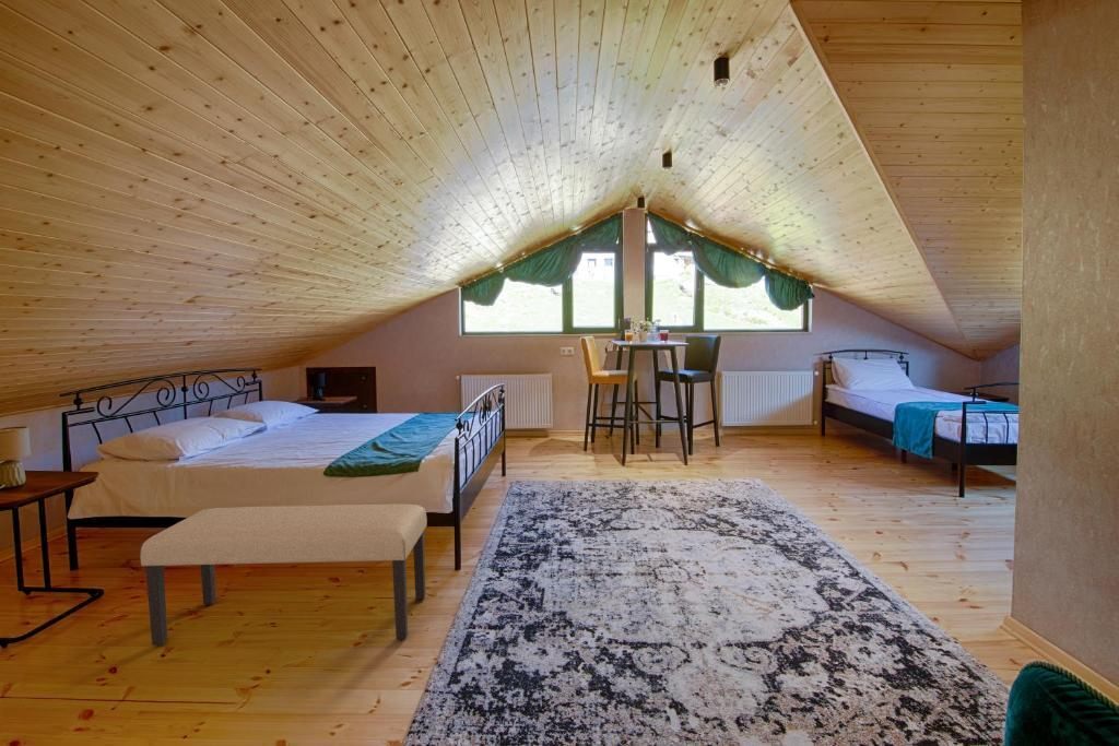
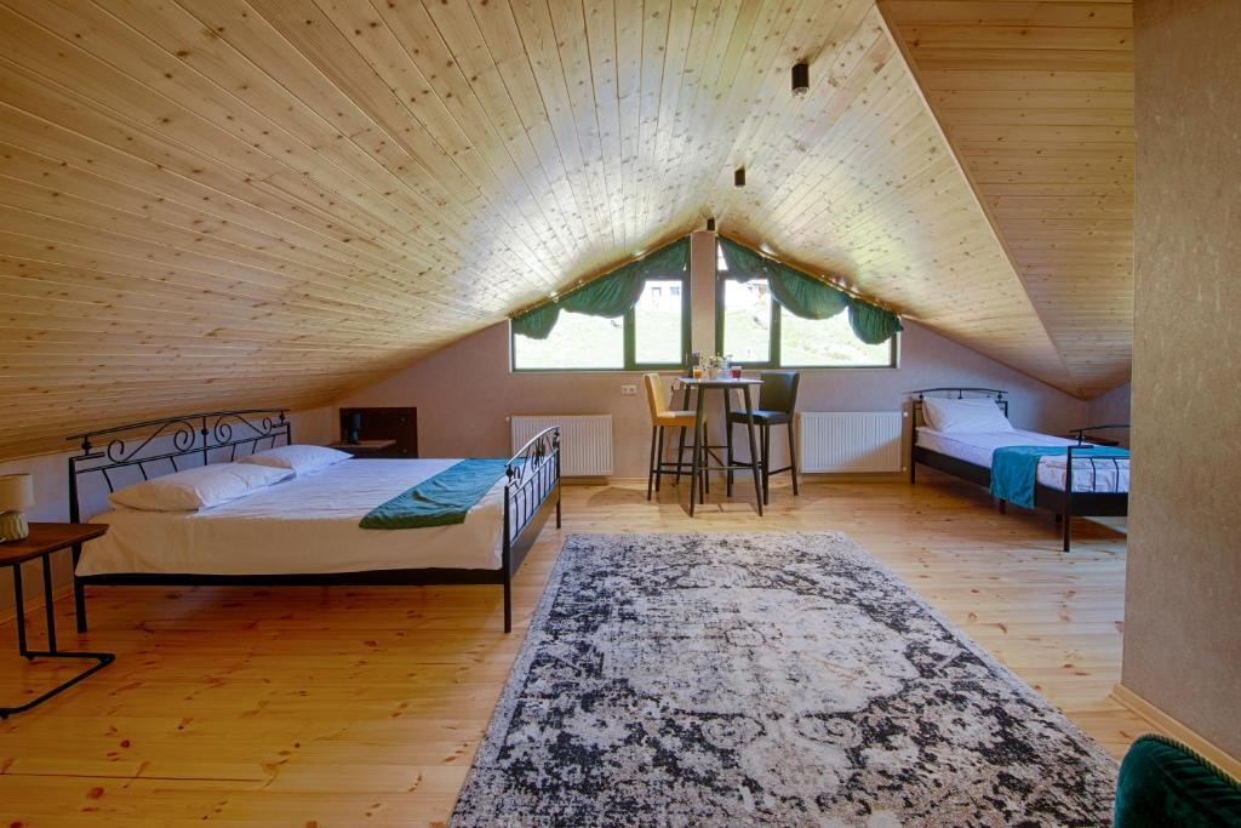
- bench (297, 561)
